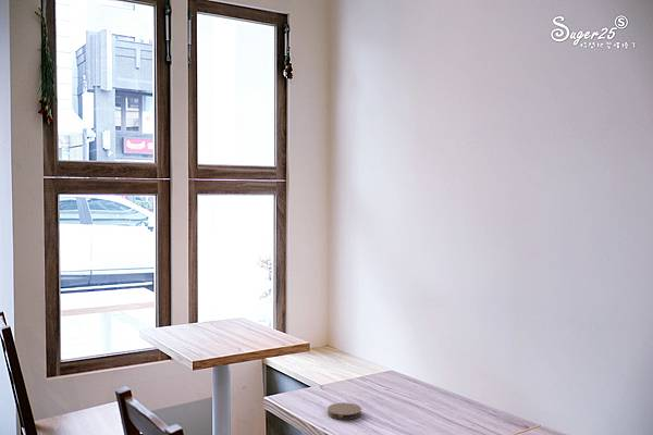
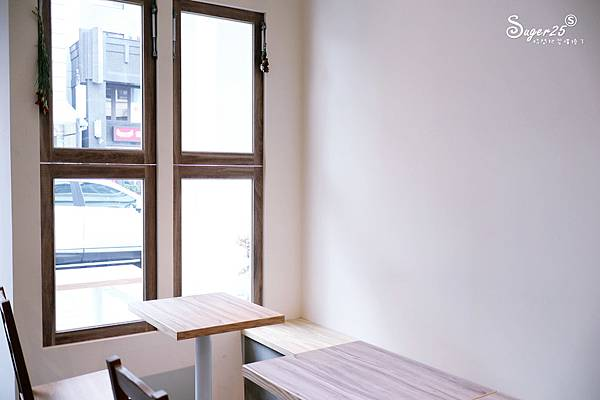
- coaster (344, 410)
